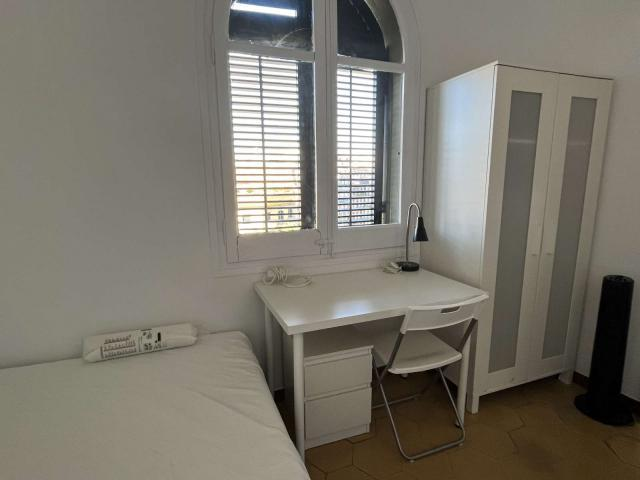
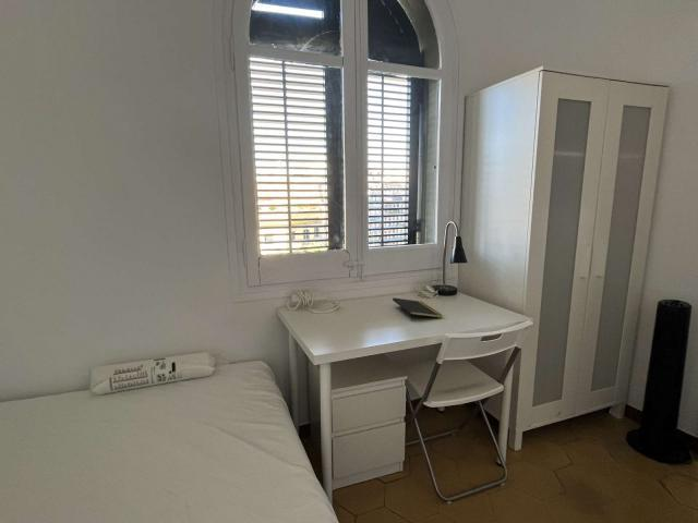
+ notepad (416, 307)
